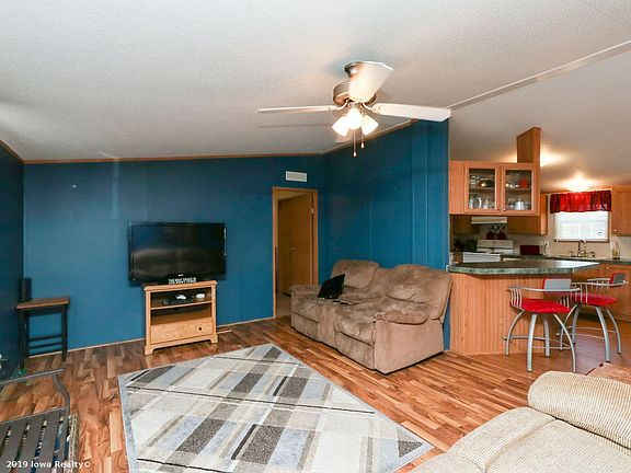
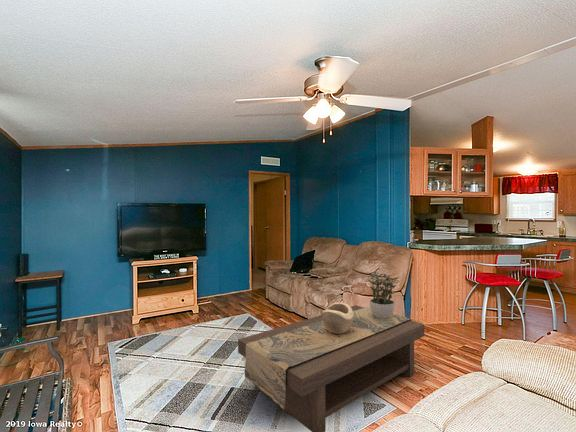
+ coffee table (336, 354)
+ decorative bowl (337, 318)
+ potted plant (381, 292)
